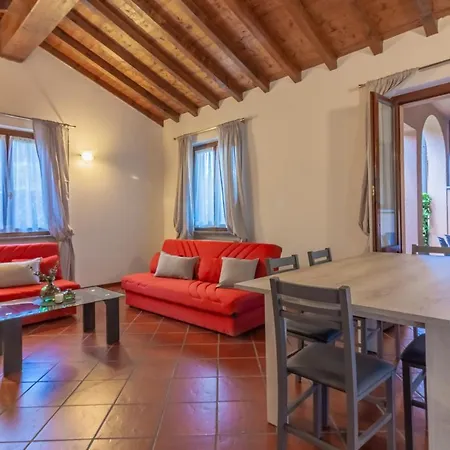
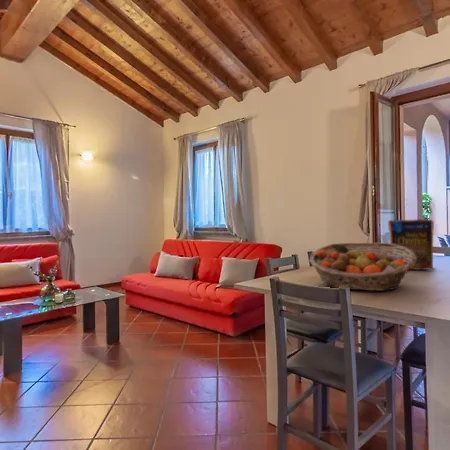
+ cereal box (411, 244)
+ fruit basket (359, 264)
